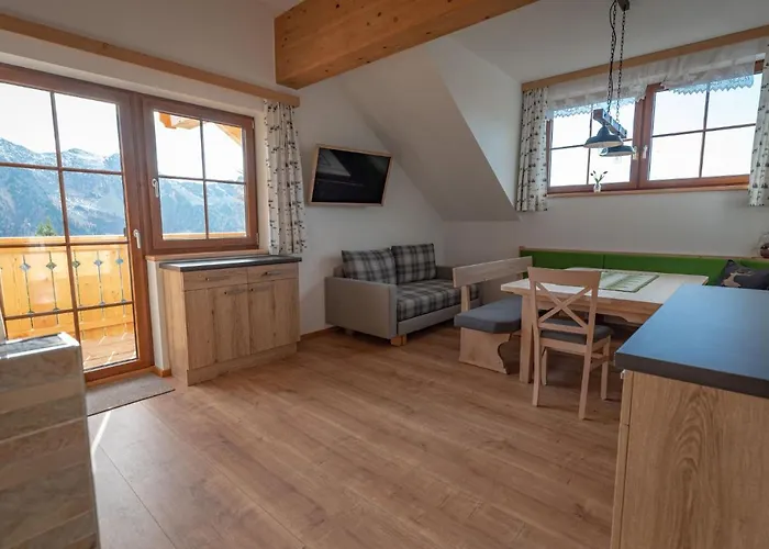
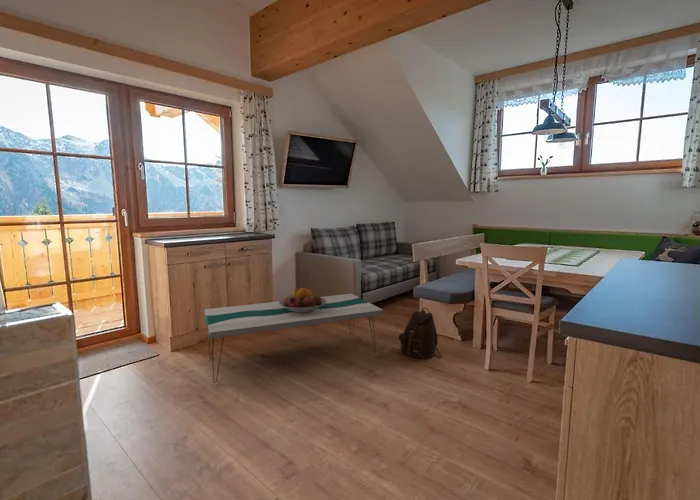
+ coffee table (291, 327)
+ fruit bowl (302, 299)
+ backpack (419, 331)
